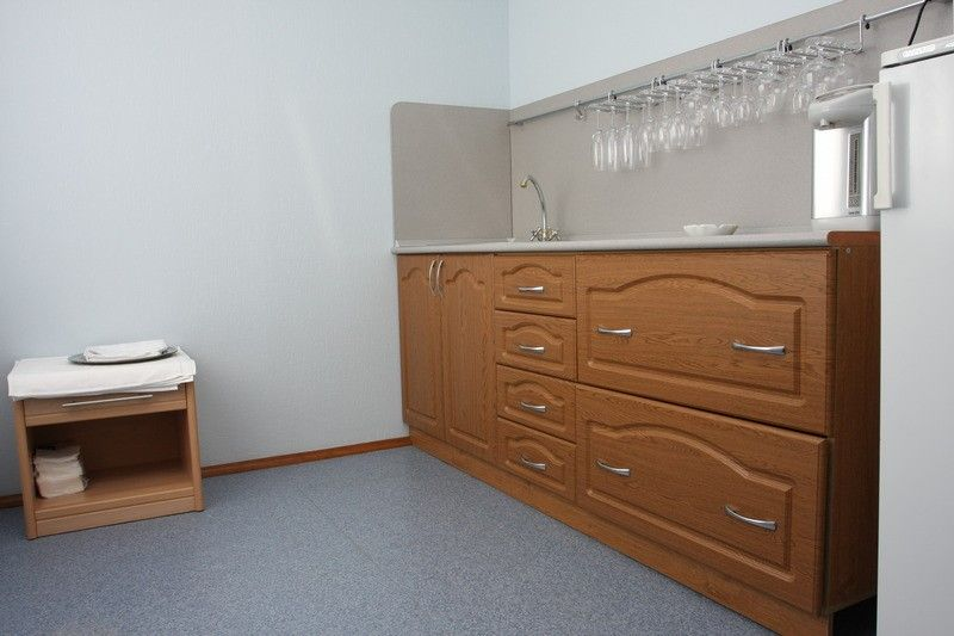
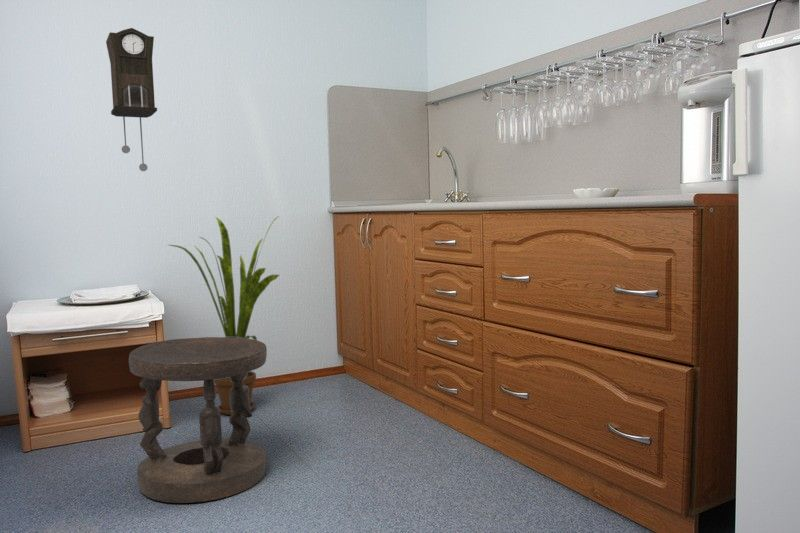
+ house plant (225, 313)
+ stool (202, 413)
+ pendulum clock (133, 101)
